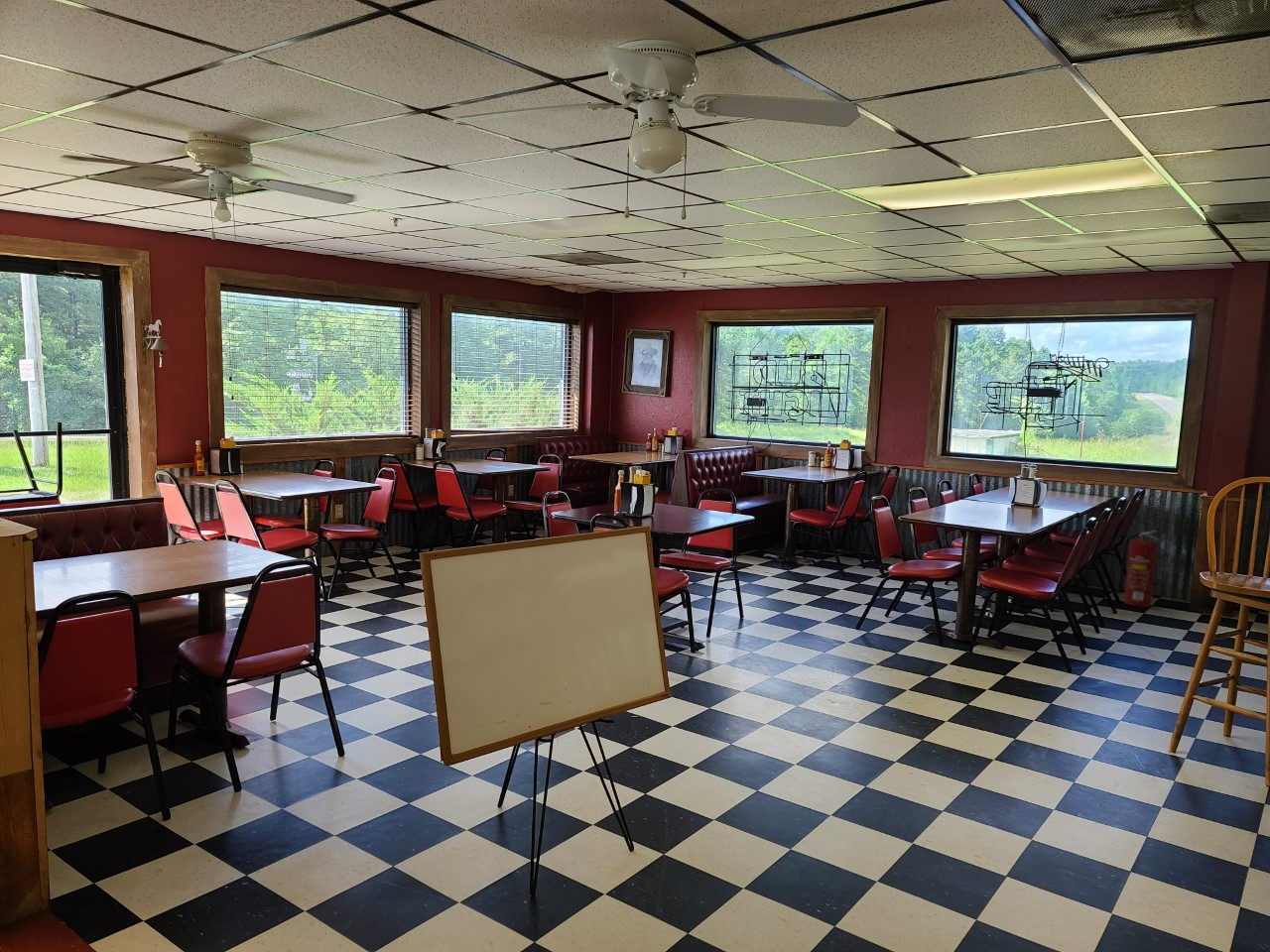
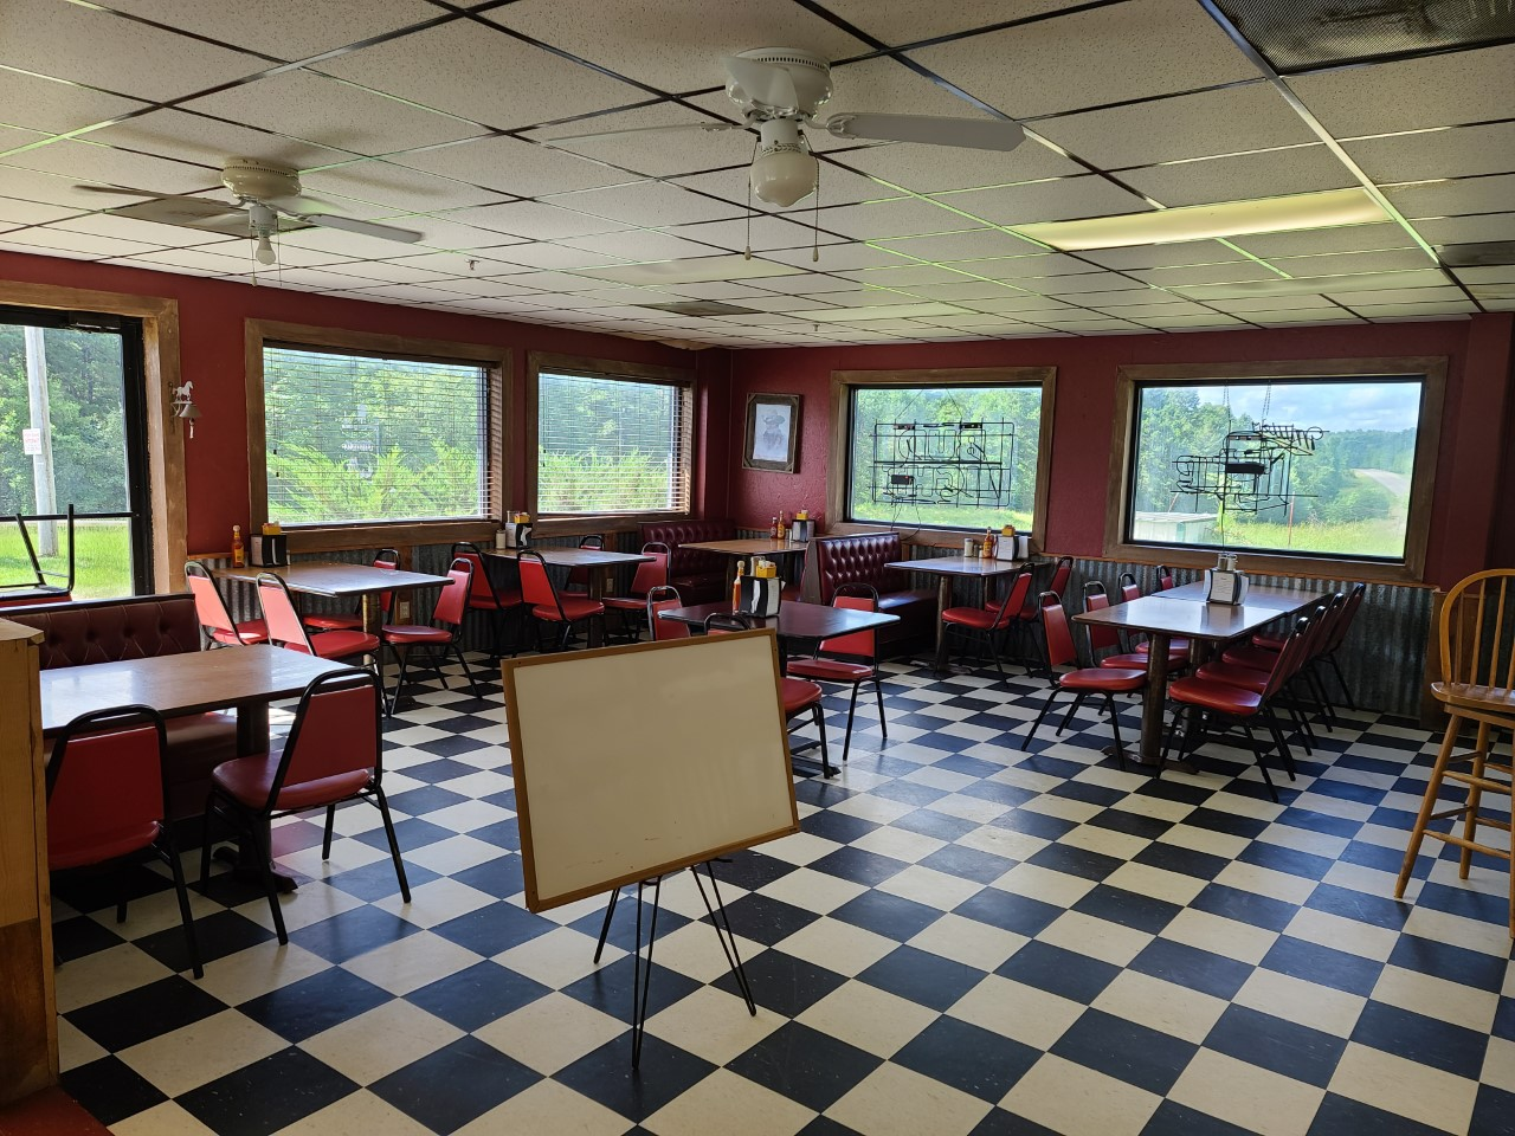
- fire extinguisher (1137, 566)
